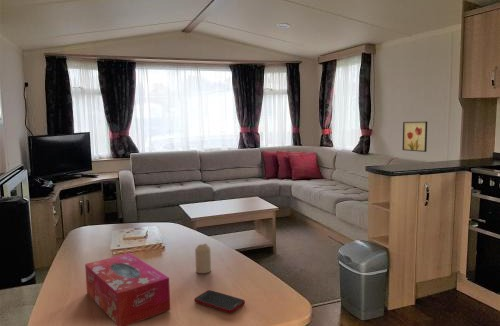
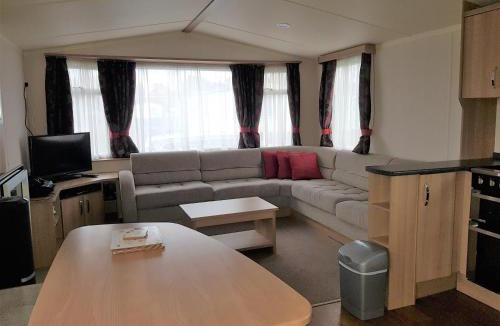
- cell phone (219, 301)
- candle (203, 257)
- wall art (414, 136)
- tissue box (125, 285)
